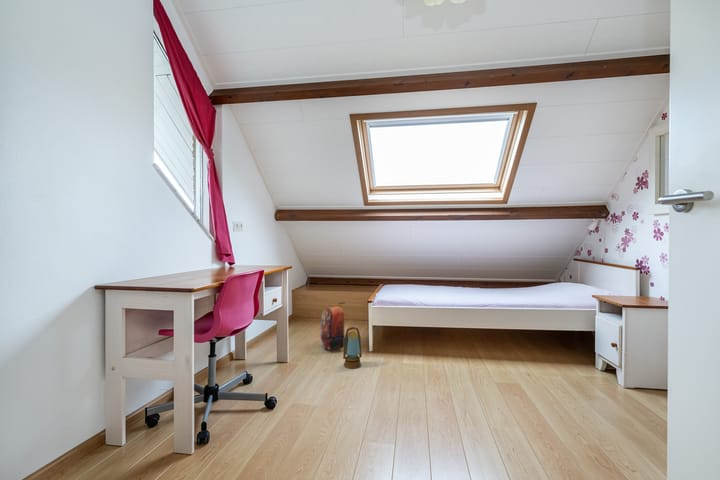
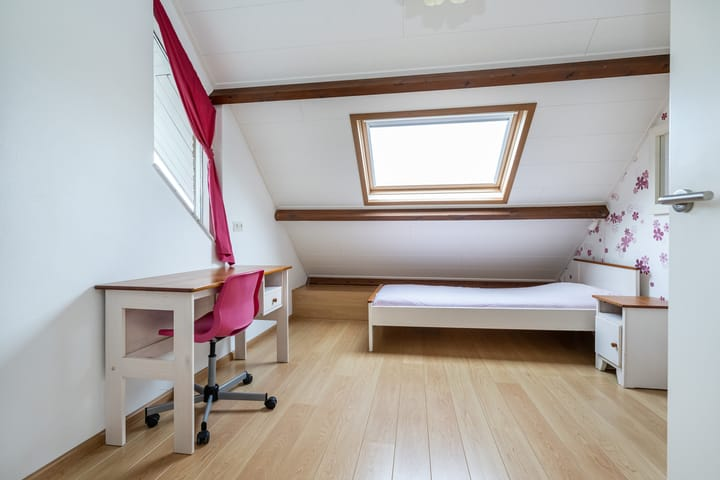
- lantern (352, 346)
- backpack (333, 325)
